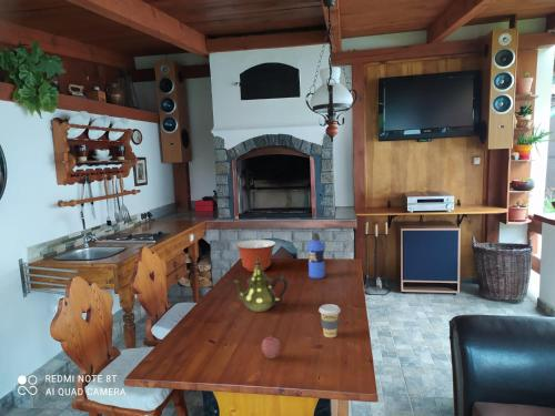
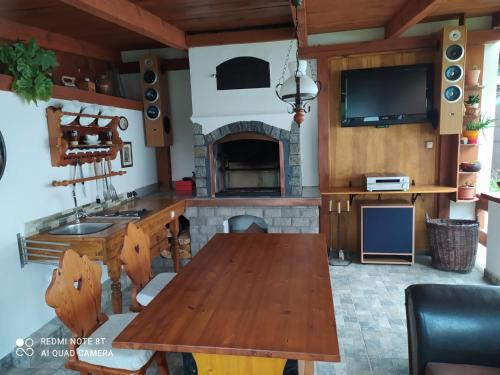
- mixing bowl (255, 256)
- coffee cup (330, 321)
- fruit (271, 346)
- teapot (260, 283)
- water bottle (315, 254)
